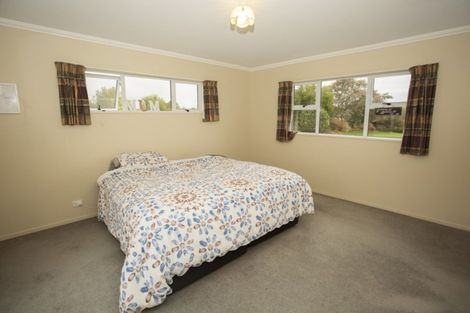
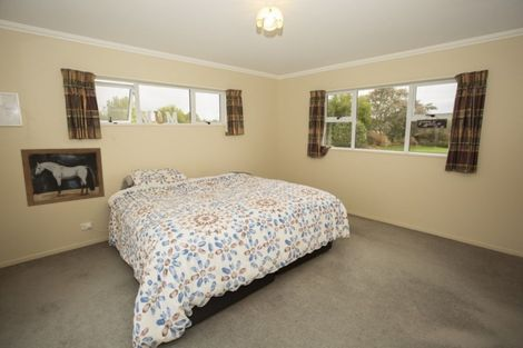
+ wall art (66, 175)
